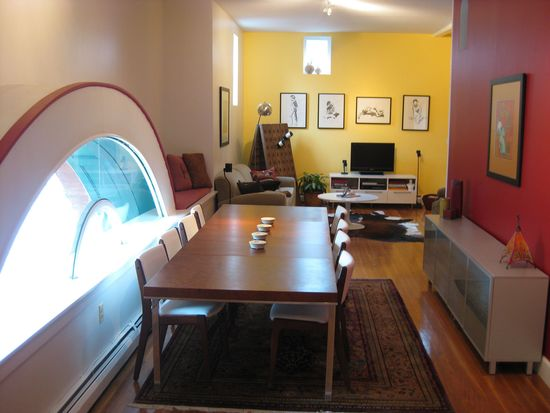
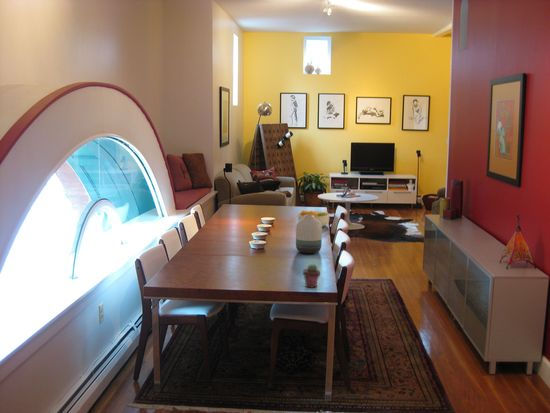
+ potted succulent (311, 275)
+ vase (308, 234)
+ fruit bowl (314, 217)
